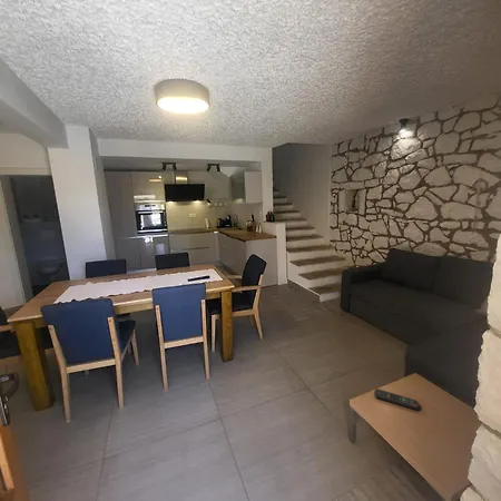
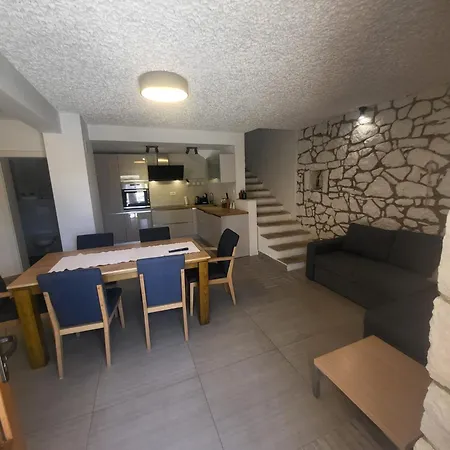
- remote control (395, 399)
